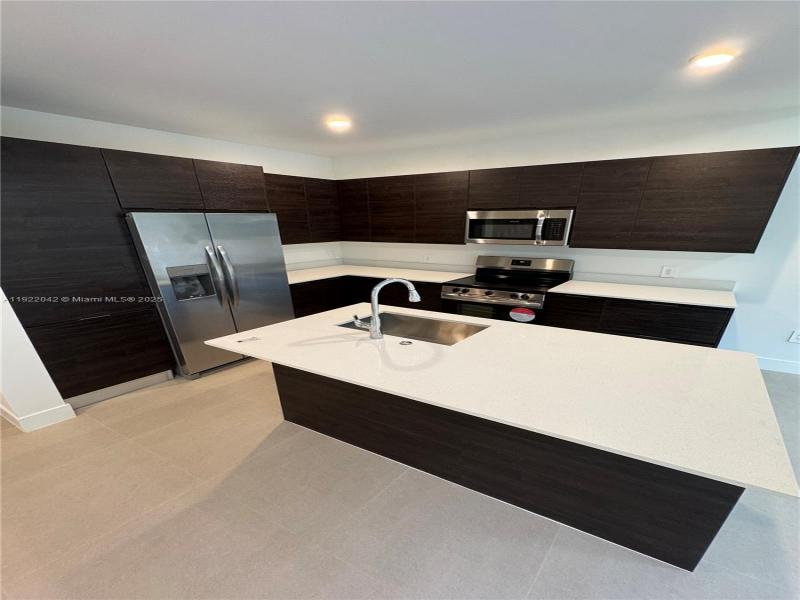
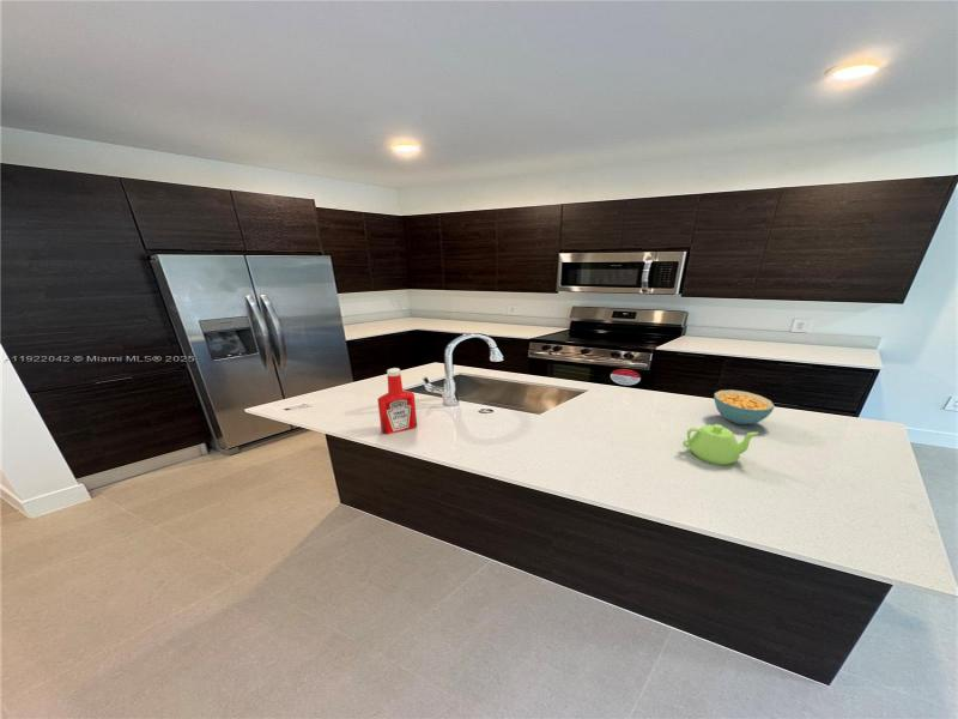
+ cereal bowl (740, 410)
+ teapot (718, 441)
+ soap bottle (396, 399)
